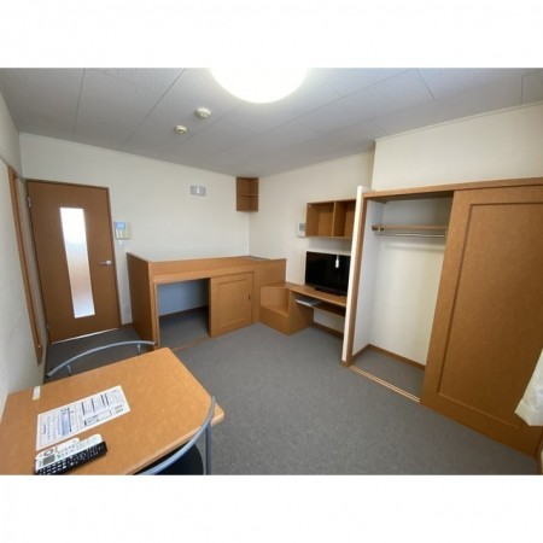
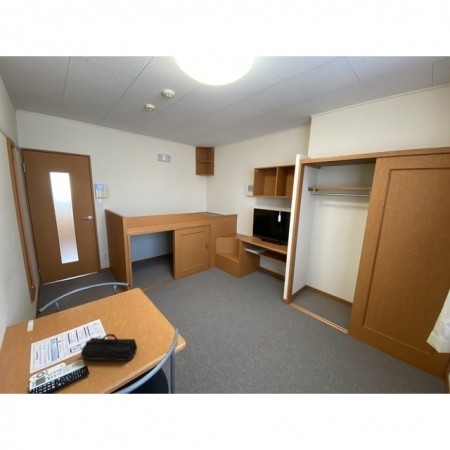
+ pencil case (109, 344)
